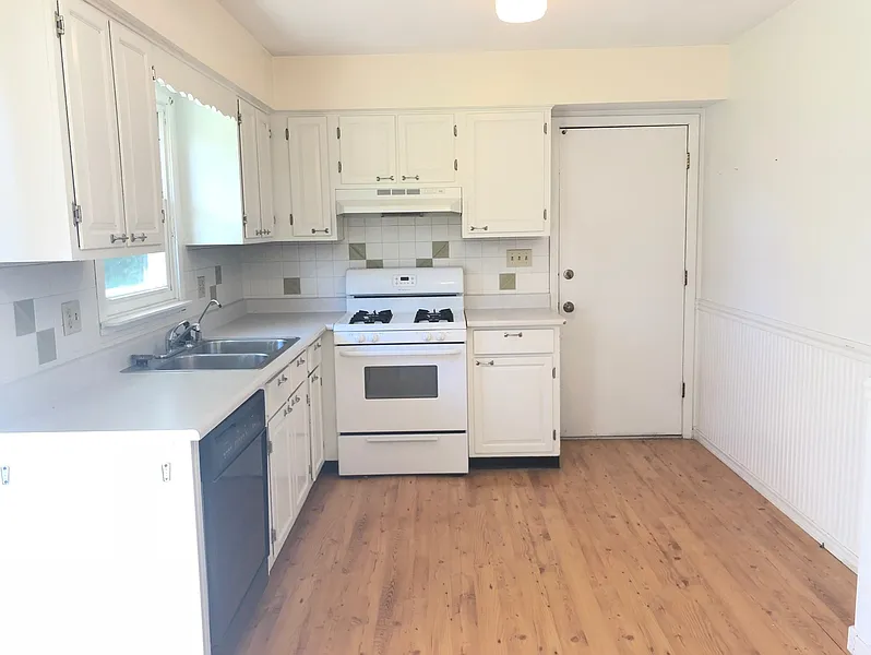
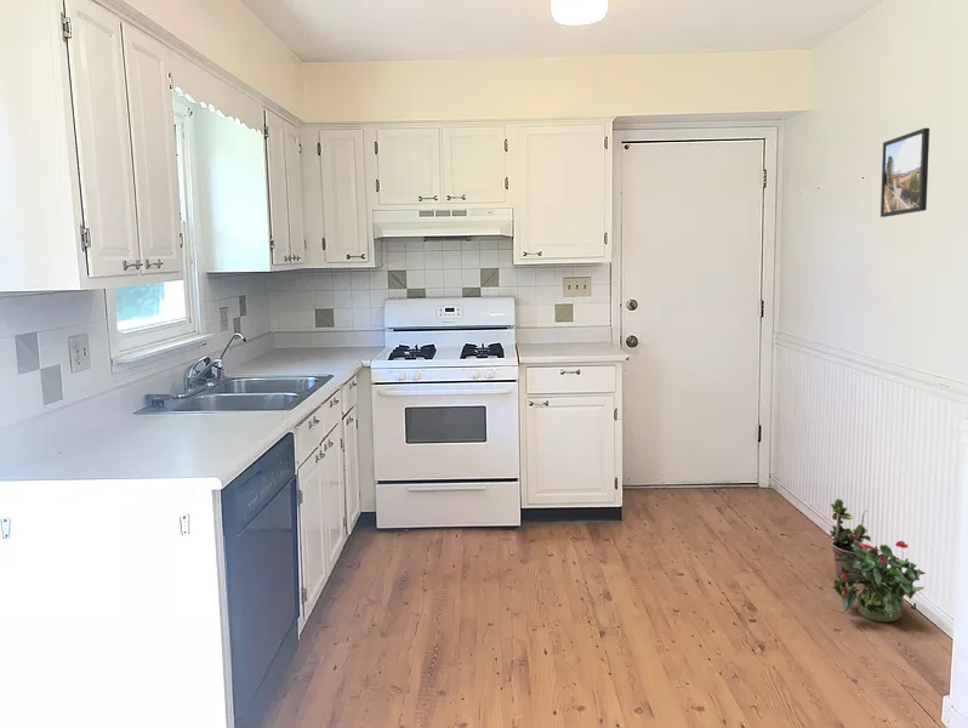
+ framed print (902, 175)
+ potted plant (854, 534)
+ potted plant (879, 579)
